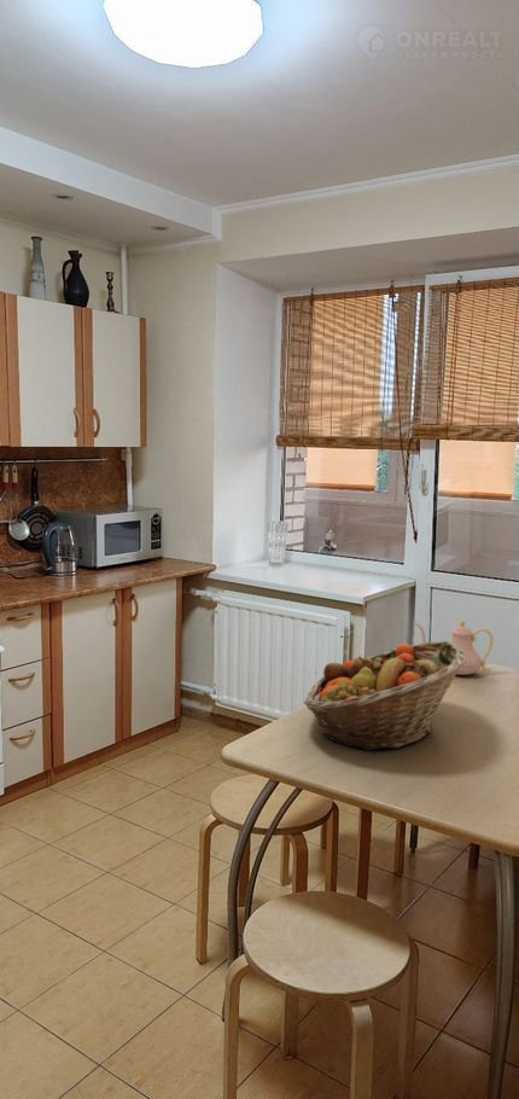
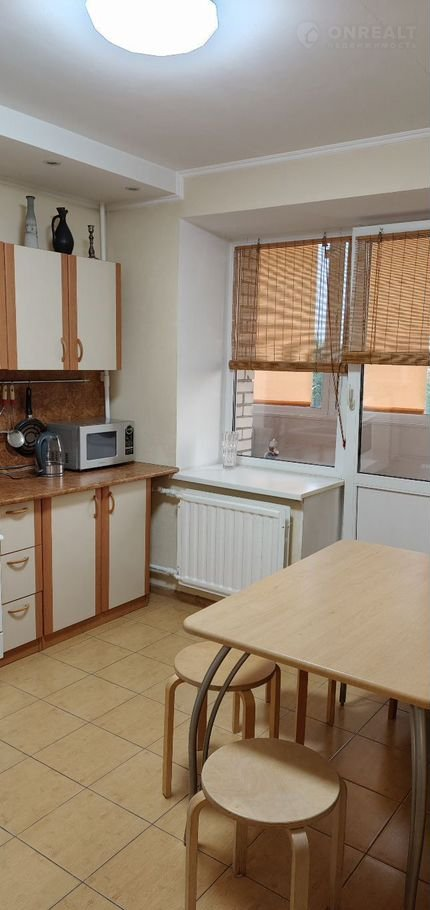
- fruit basket (384, 687)
- teapot (453, 644)
